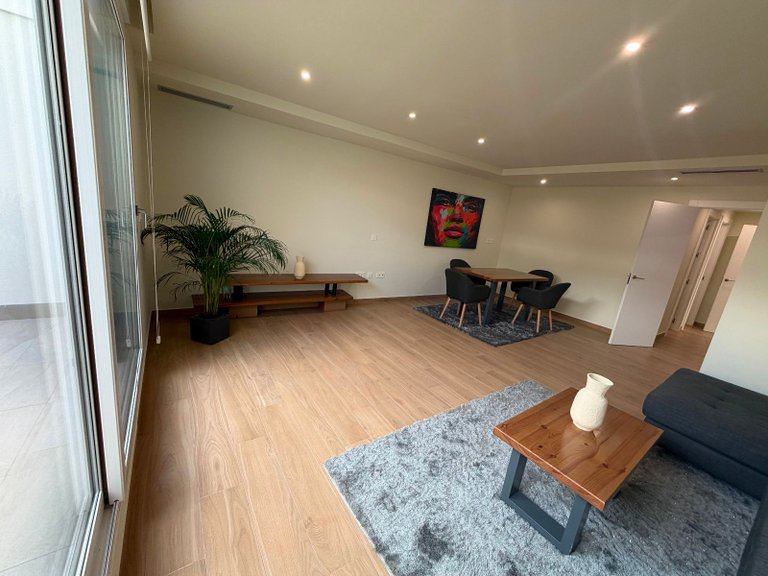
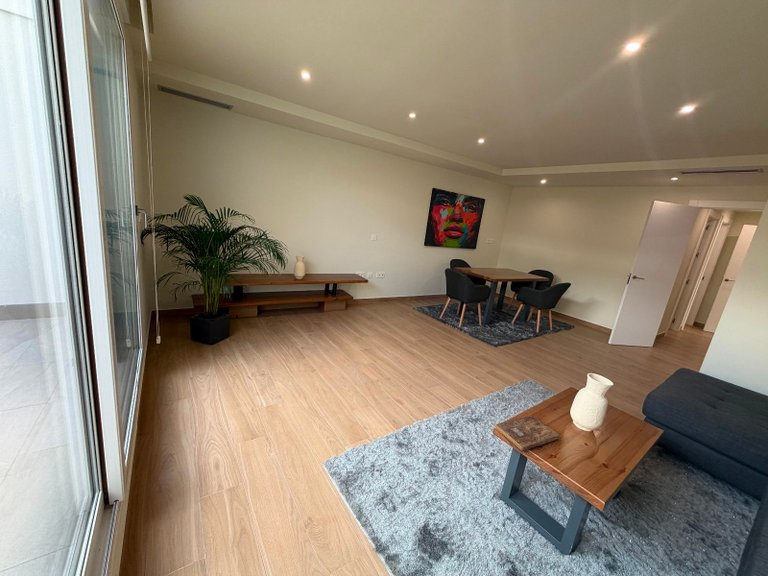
+ bible (528, 431)
